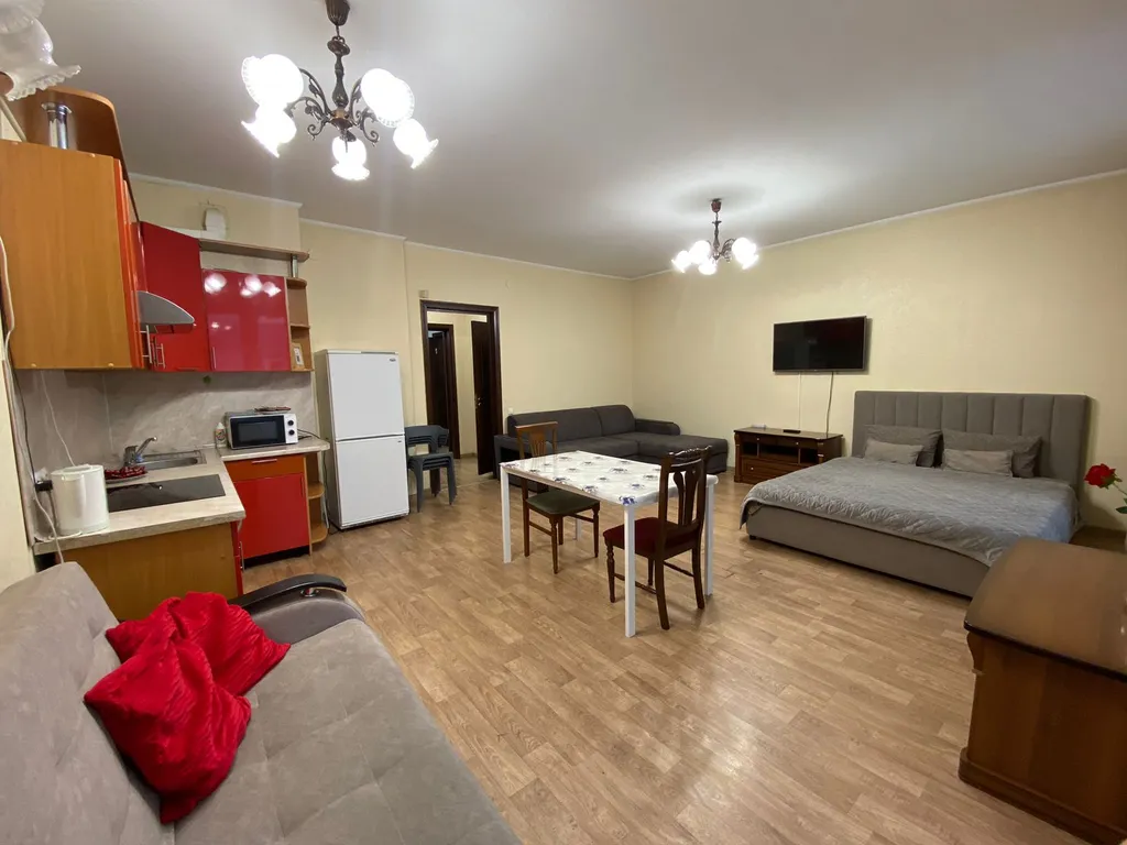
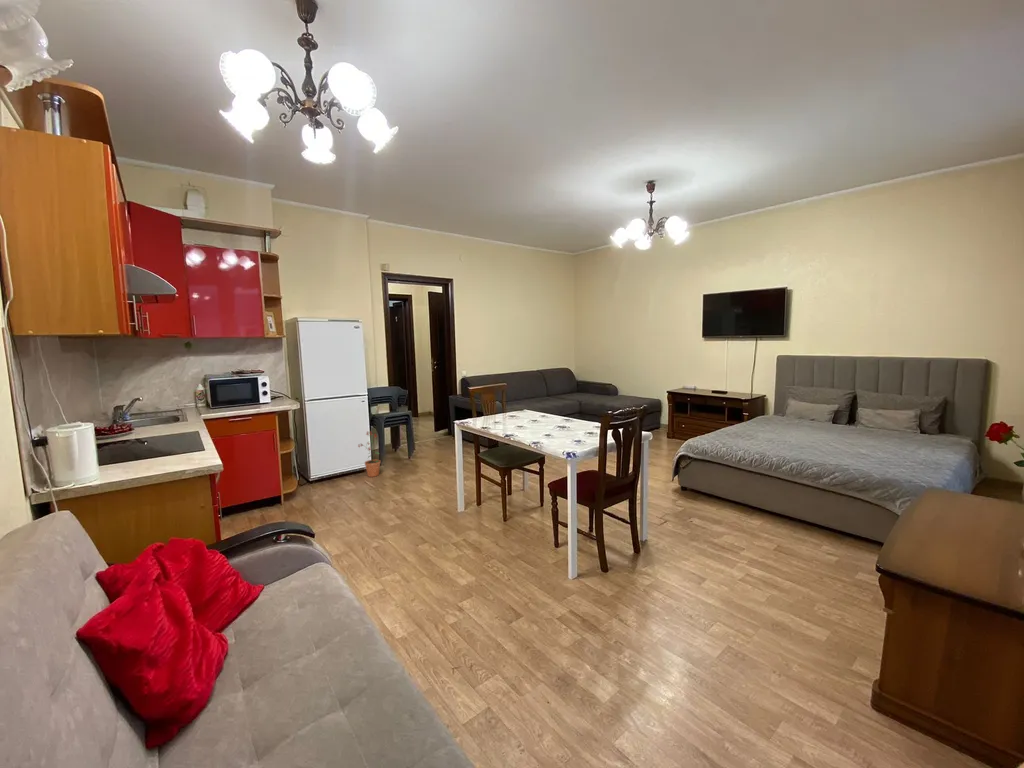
+ potted plant (370, 455)
